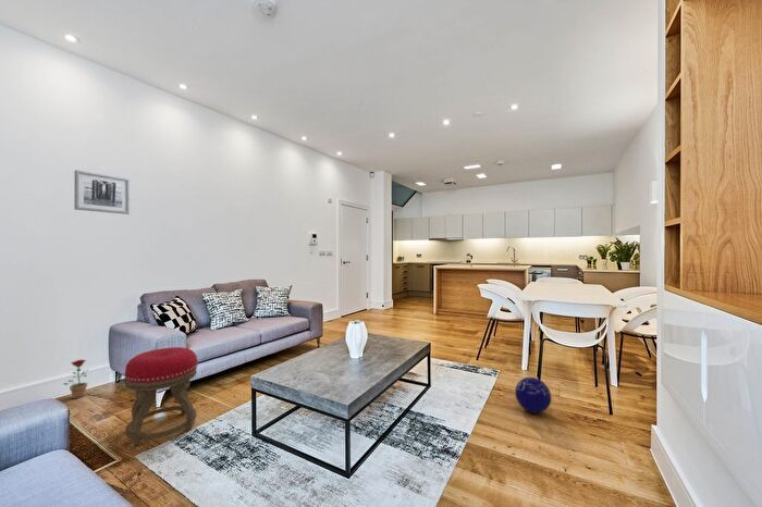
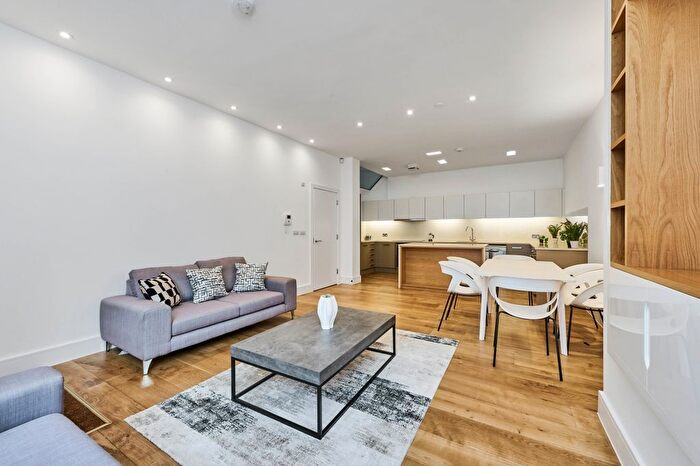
- ball (532, 394)
- stool (162, 387)
- decorative plant (74, 376)
- wall art (103, 193)
